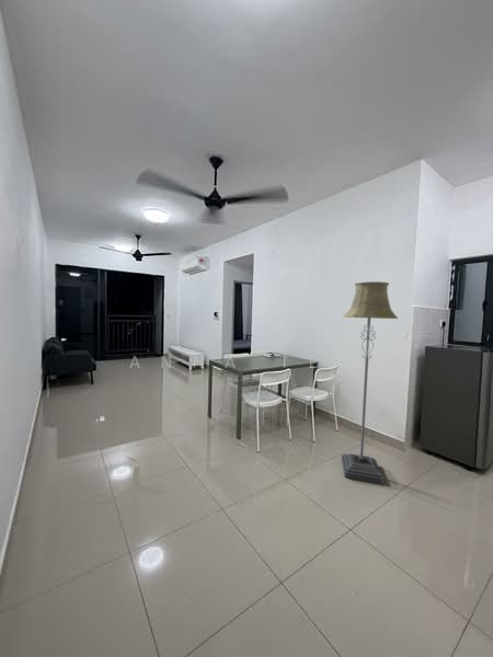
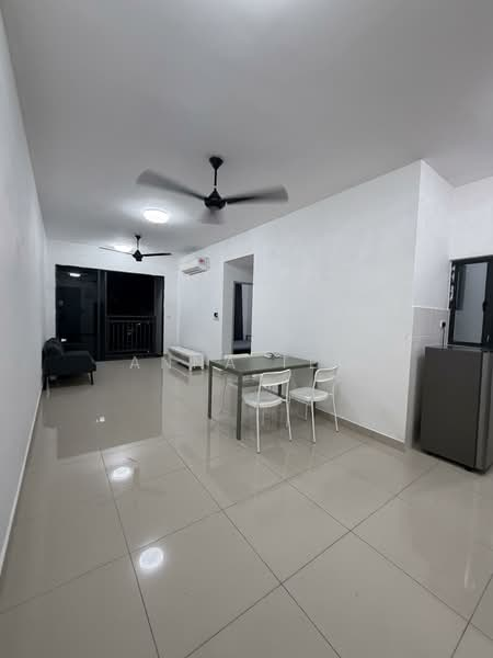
- floor lamp (366, 378)
